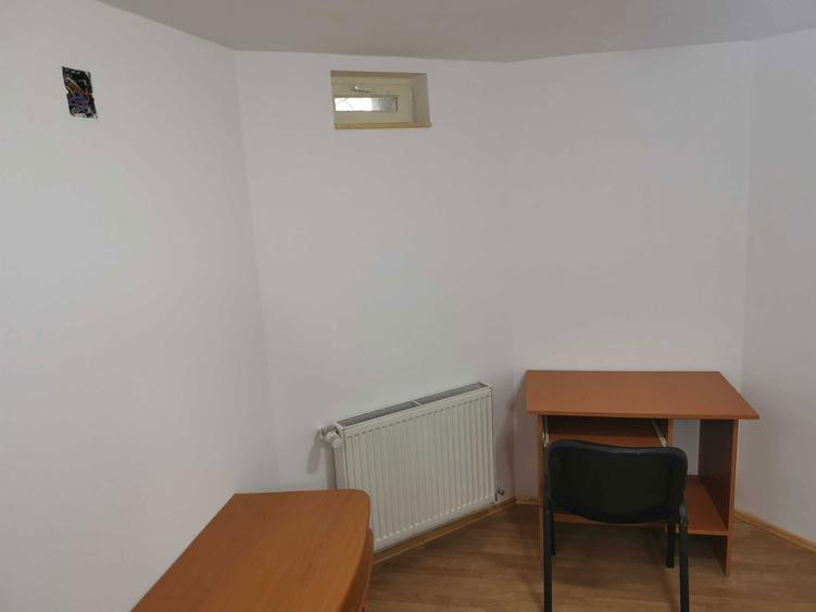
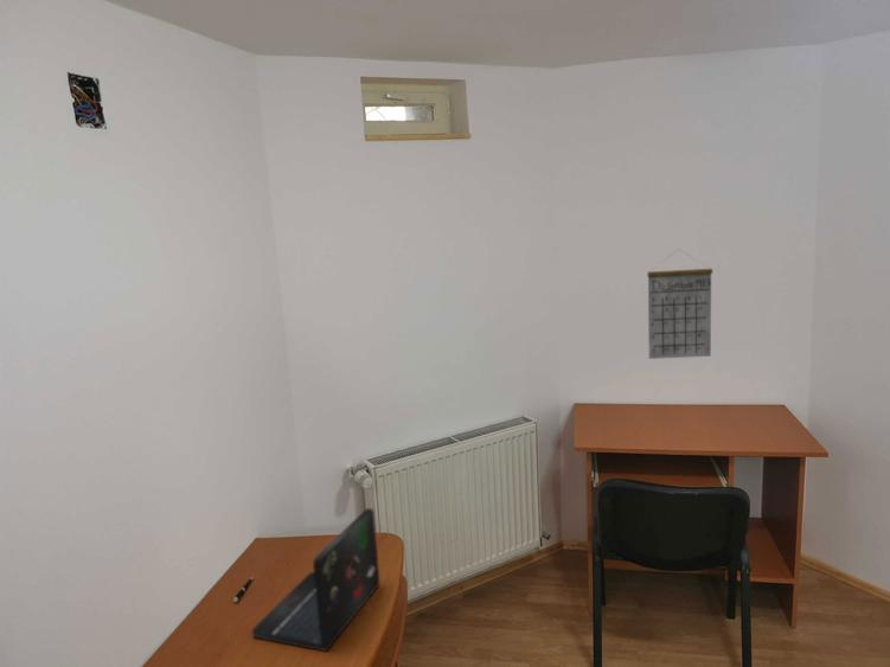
+ laptop (315, 569)
+ pen (244, 586)
+ calendar (679, 303)
